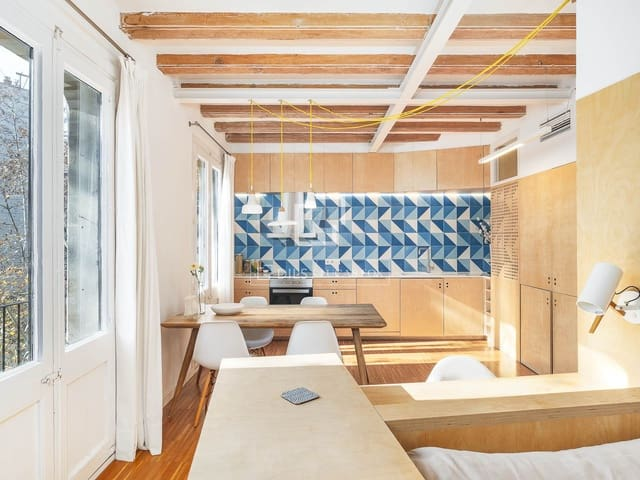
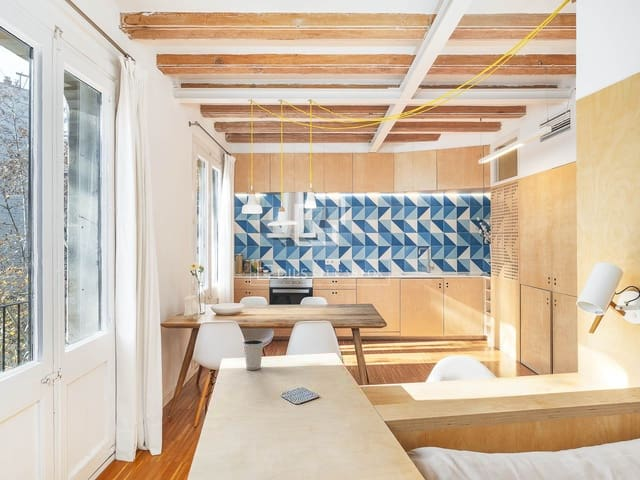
+ dixie cup (253, 354)
